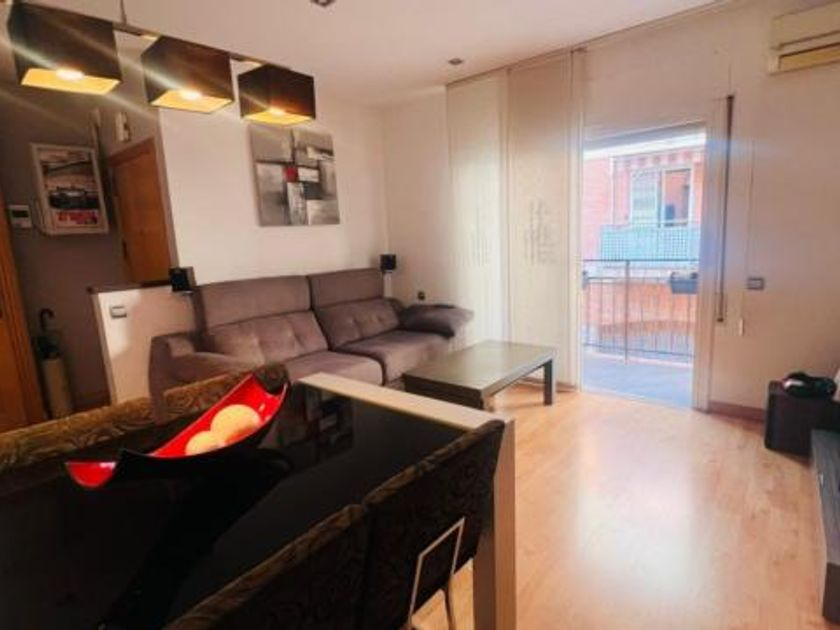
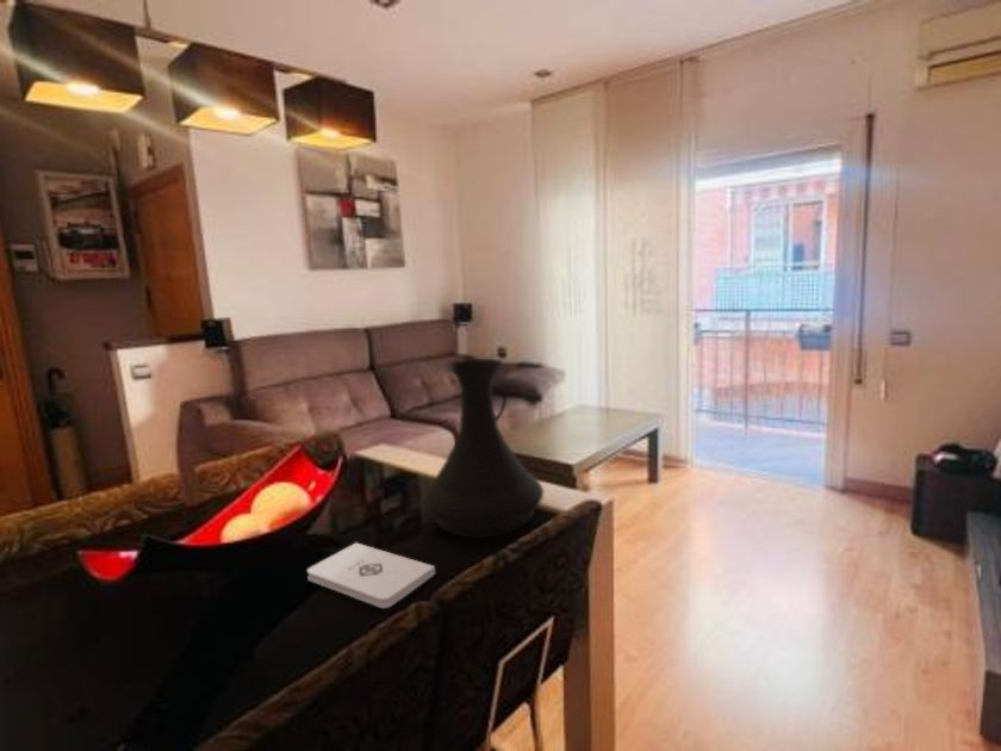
+ vase (479, 441)
+ notepad (368, 572)
